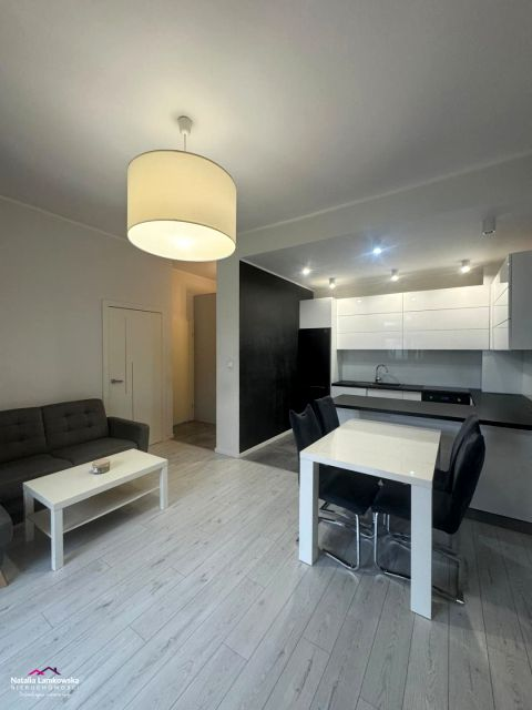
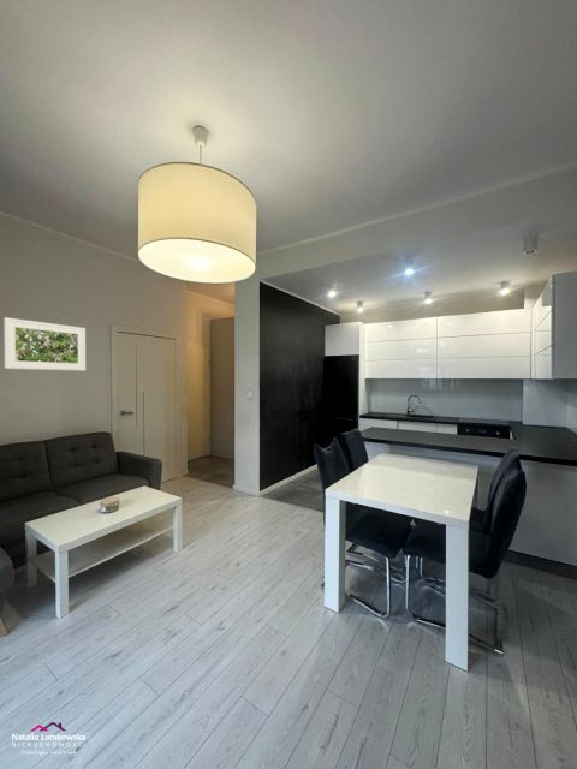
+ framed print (48, 346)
